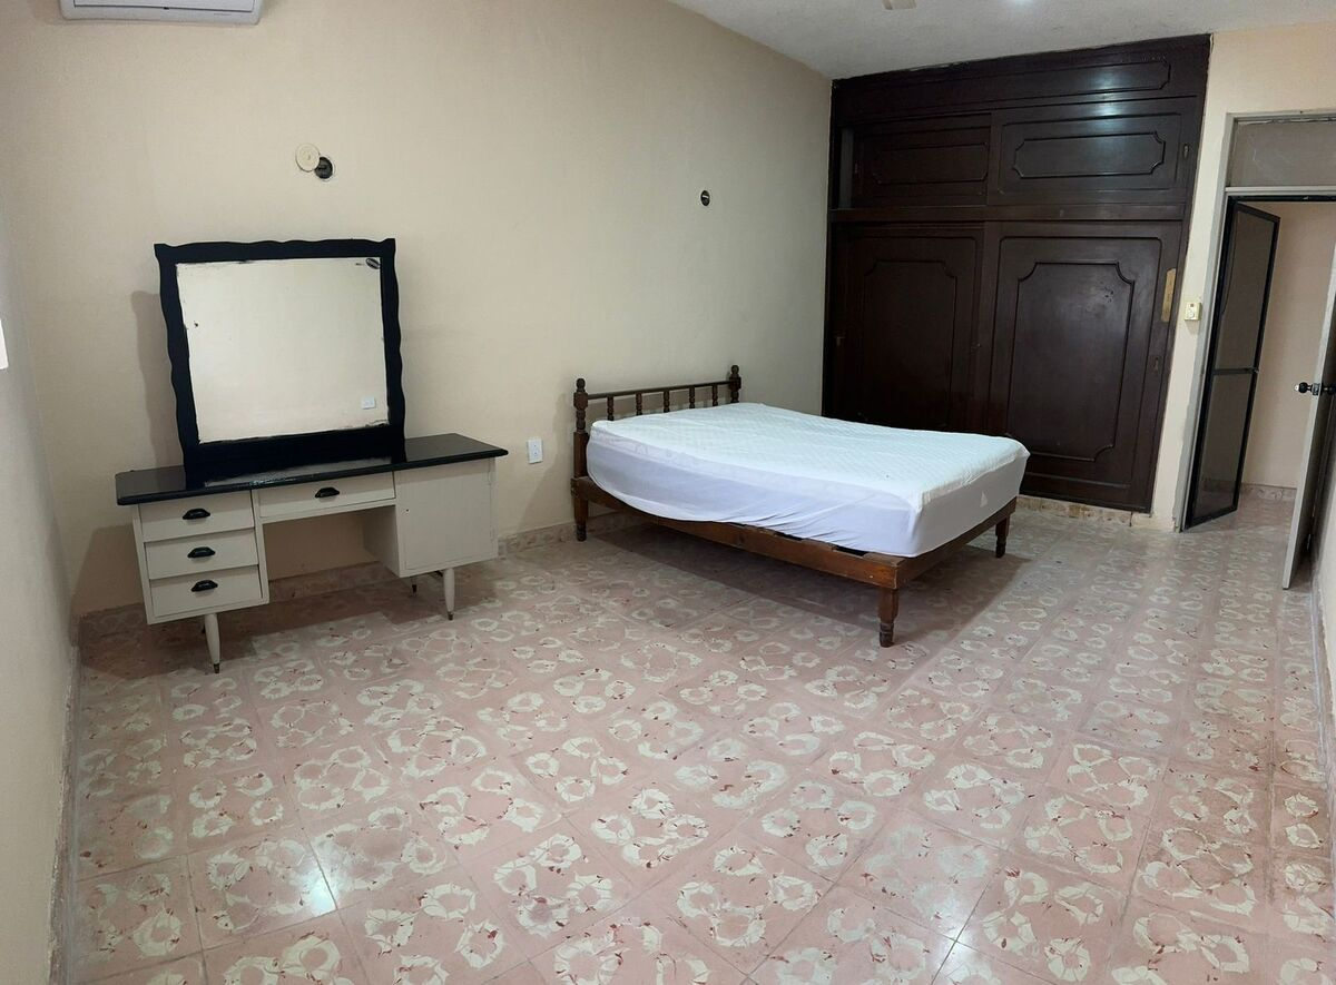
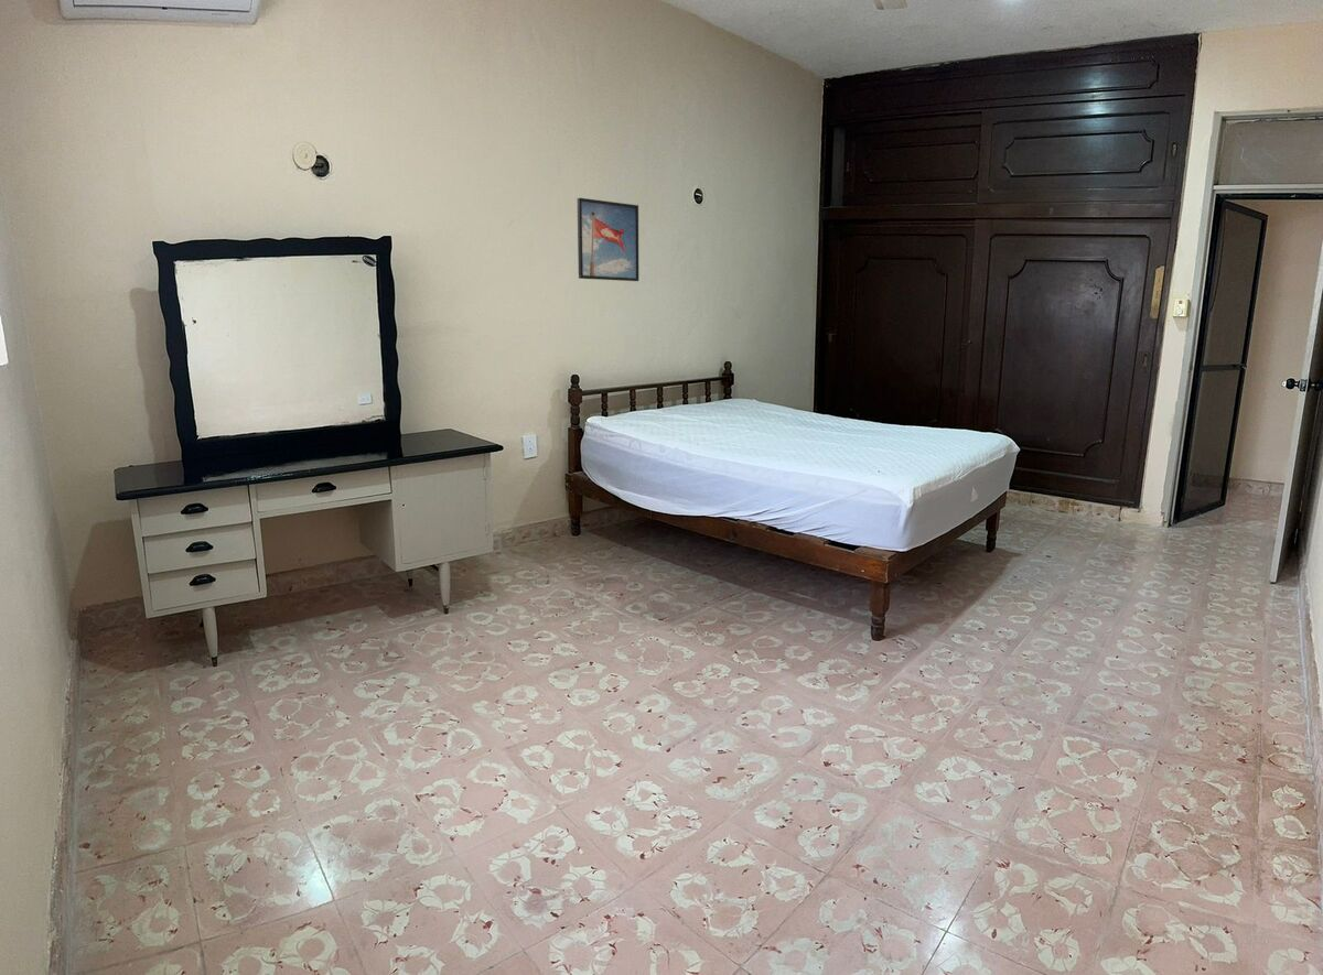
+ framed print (609, 240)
